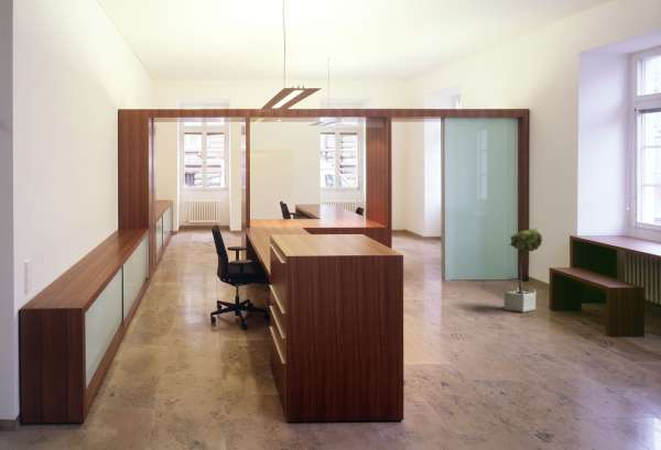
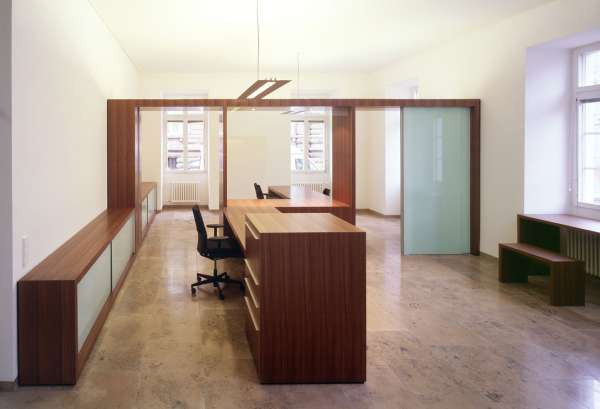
- potted tree (520, 268)
